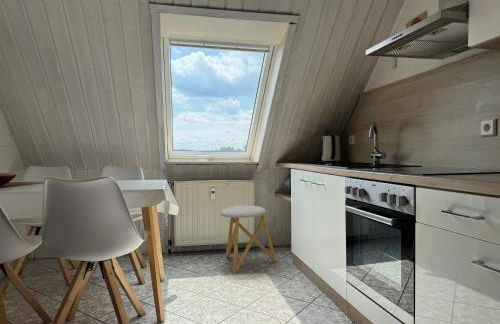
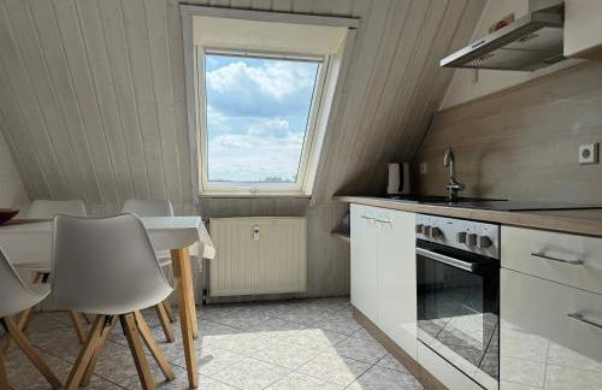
- stool (248, 235)
